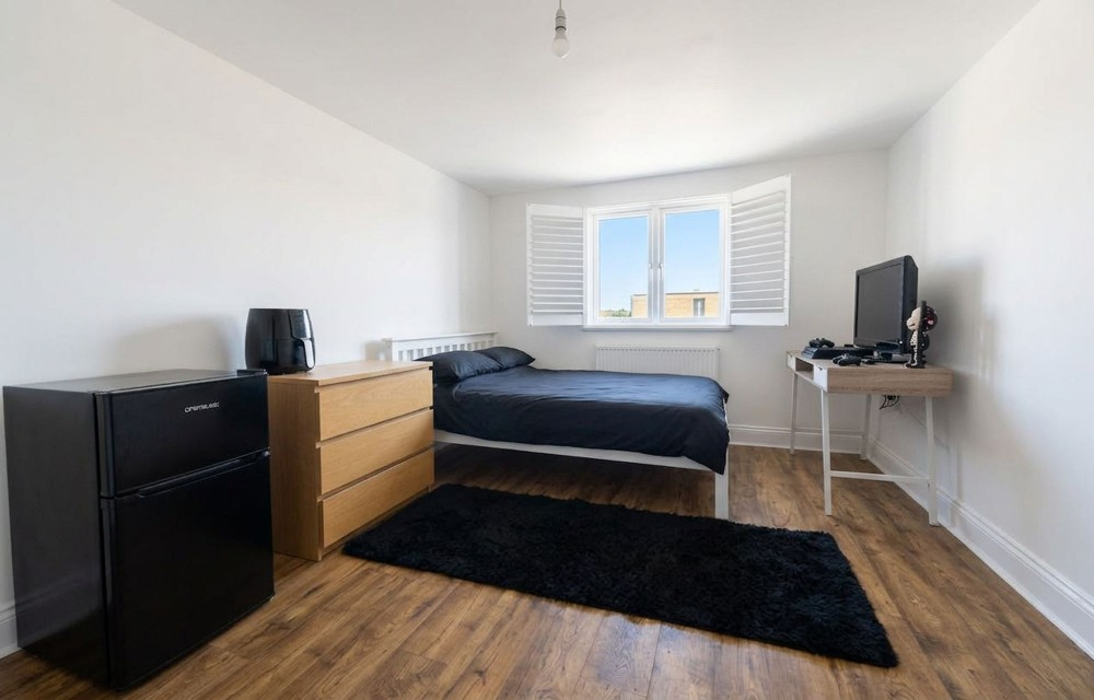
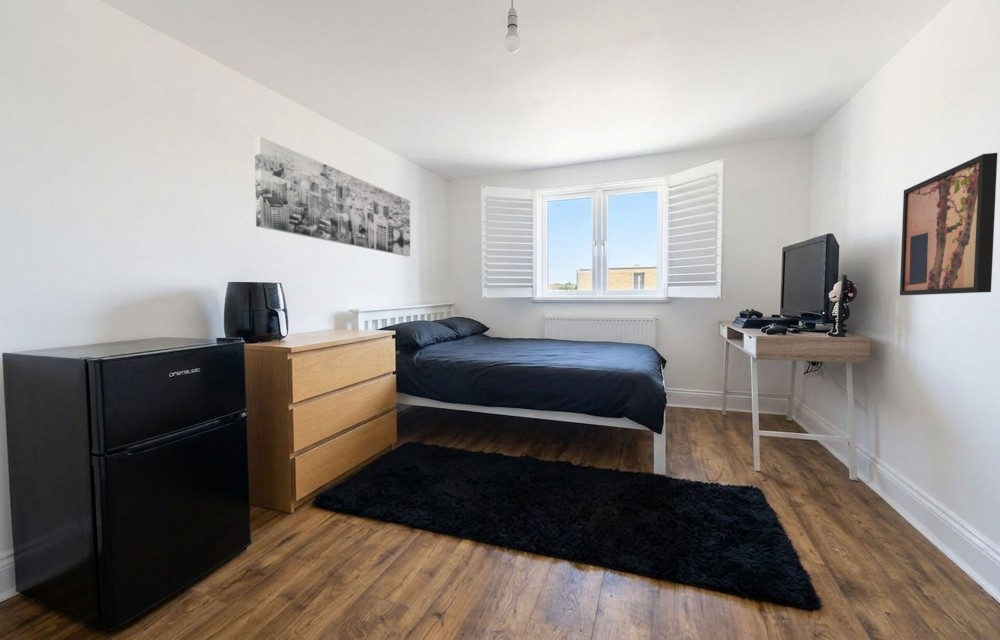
+ wall art (350, 210)
+ wall art (941, 234)
